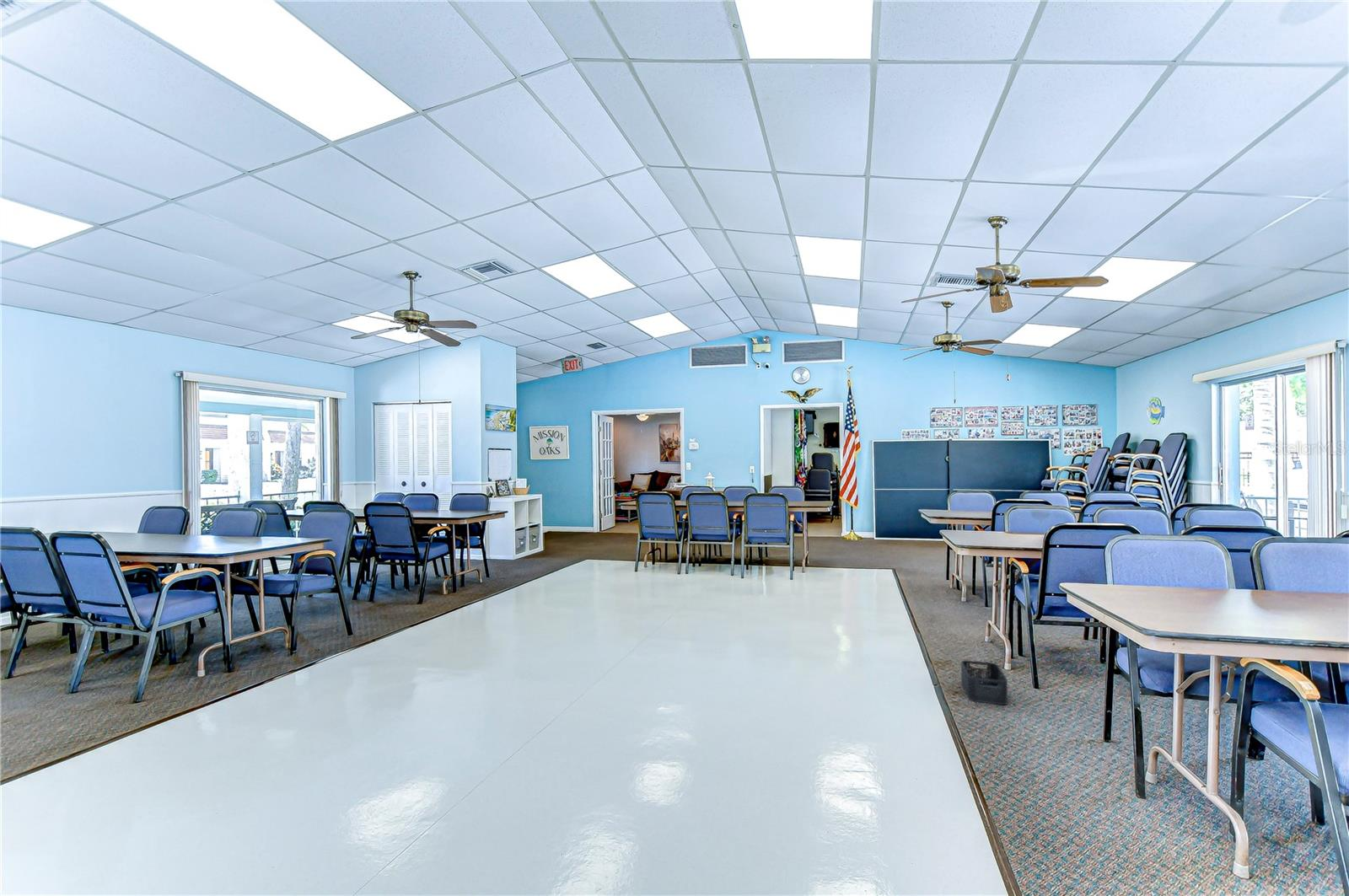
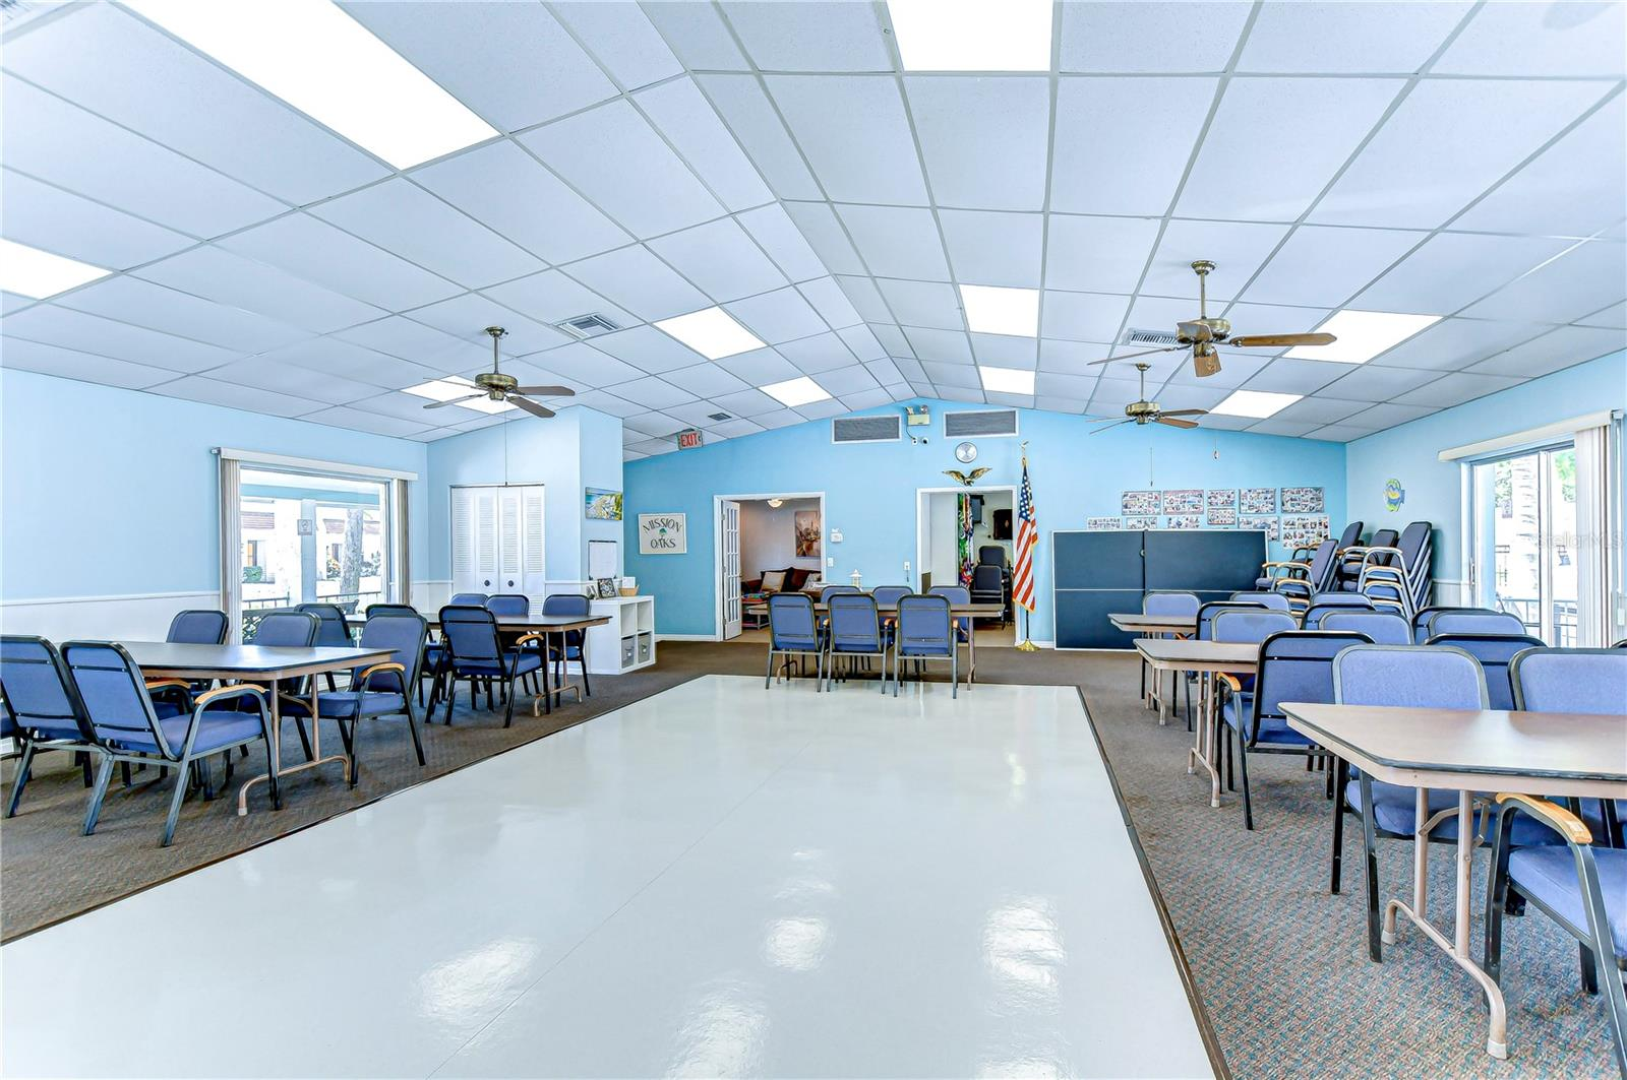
- storage bin (983, 681)
